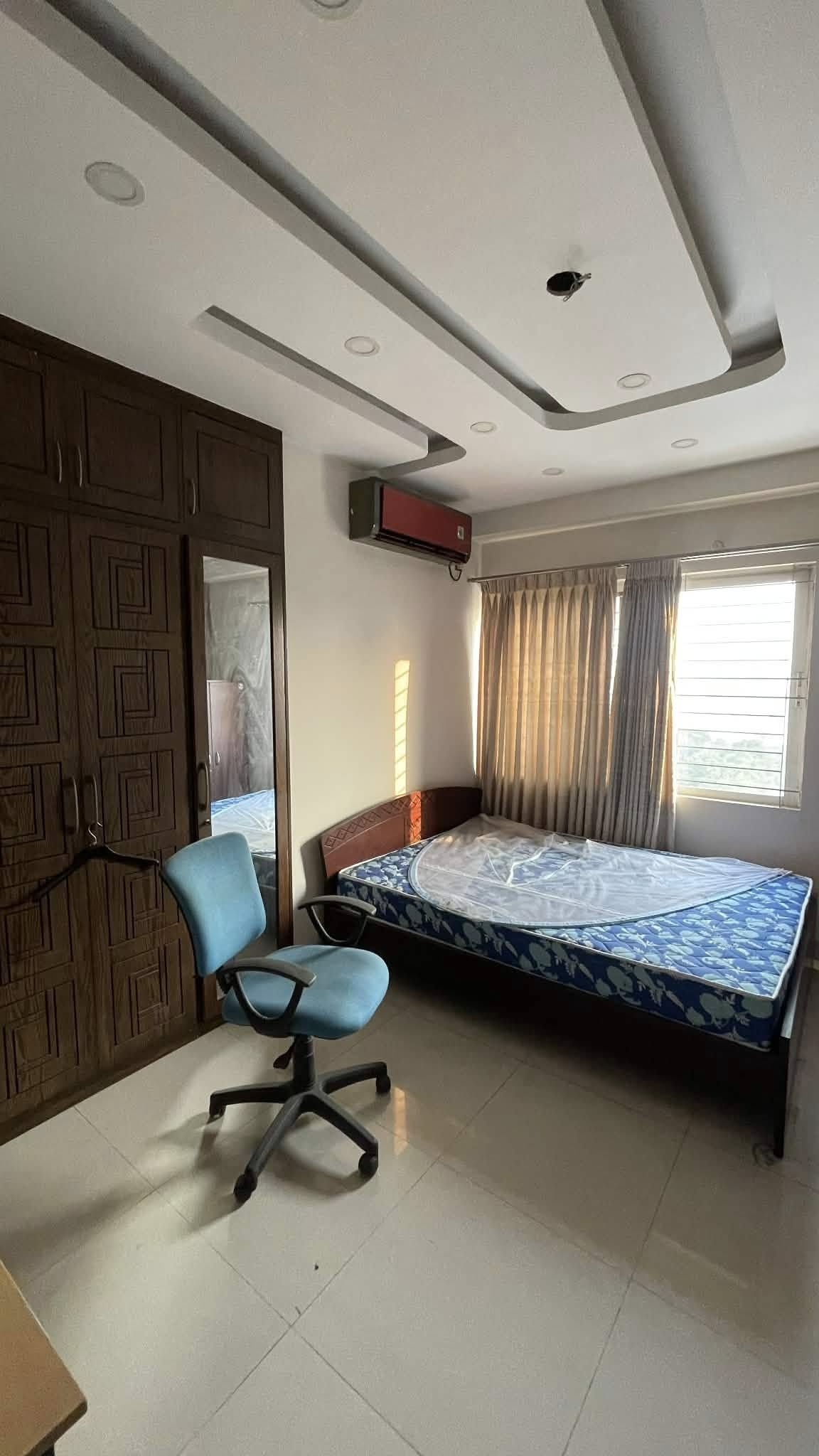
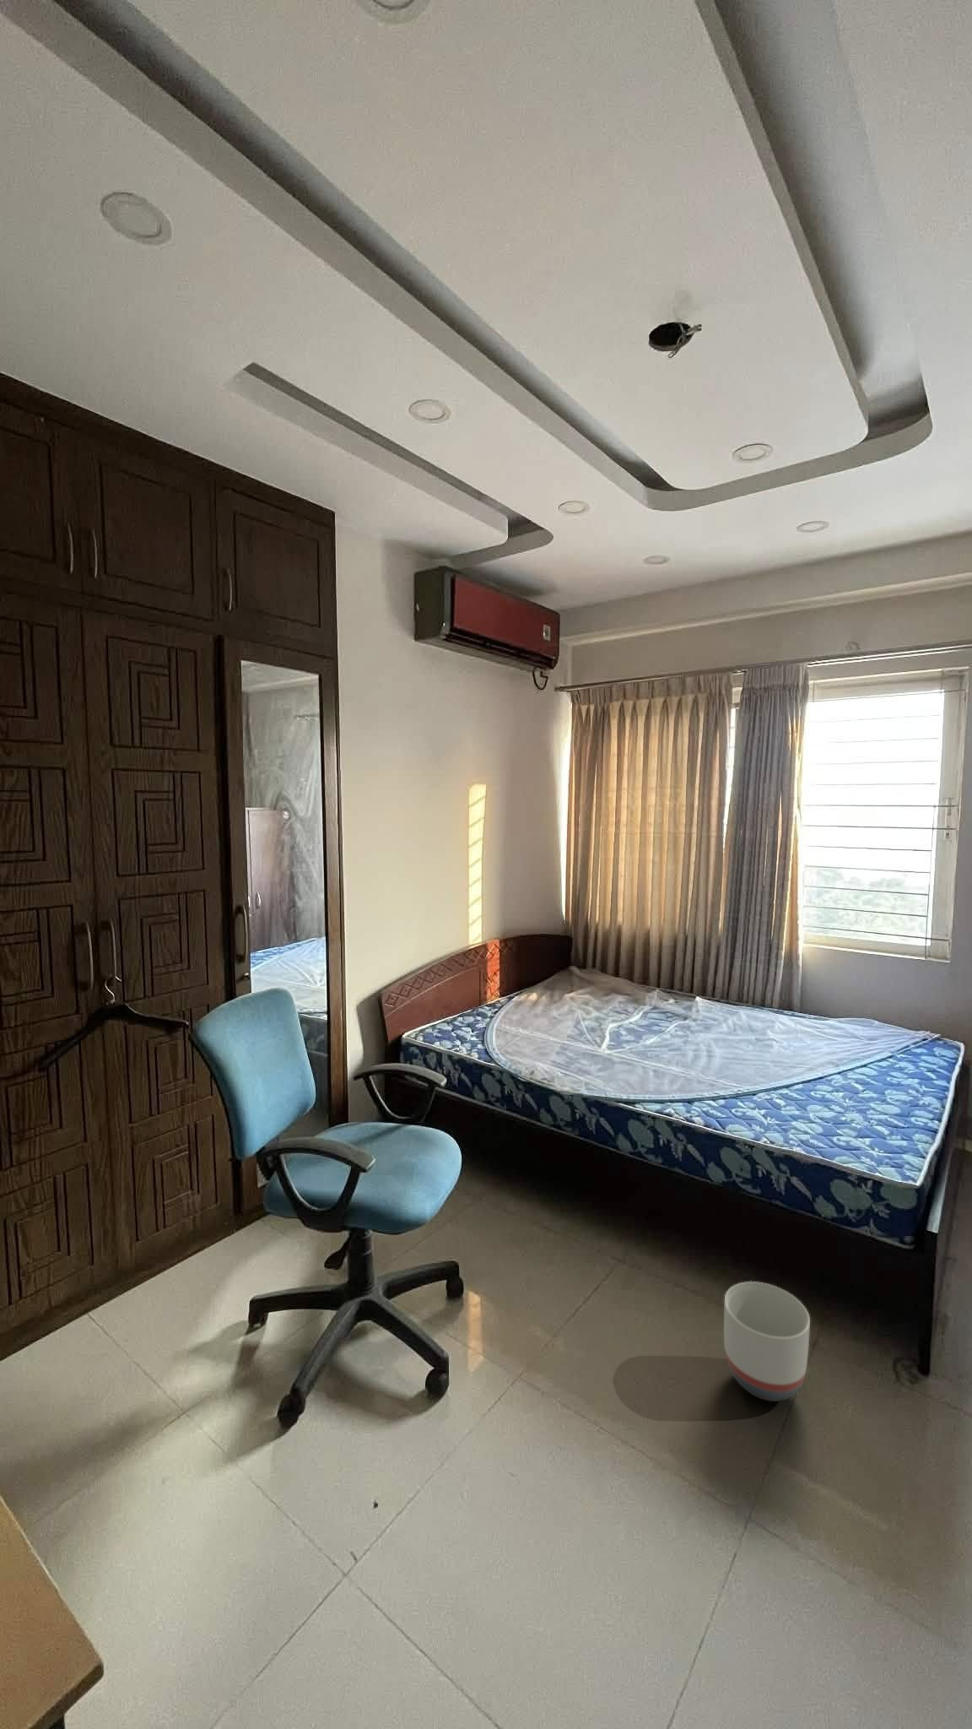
+ planter (764, 1348)
